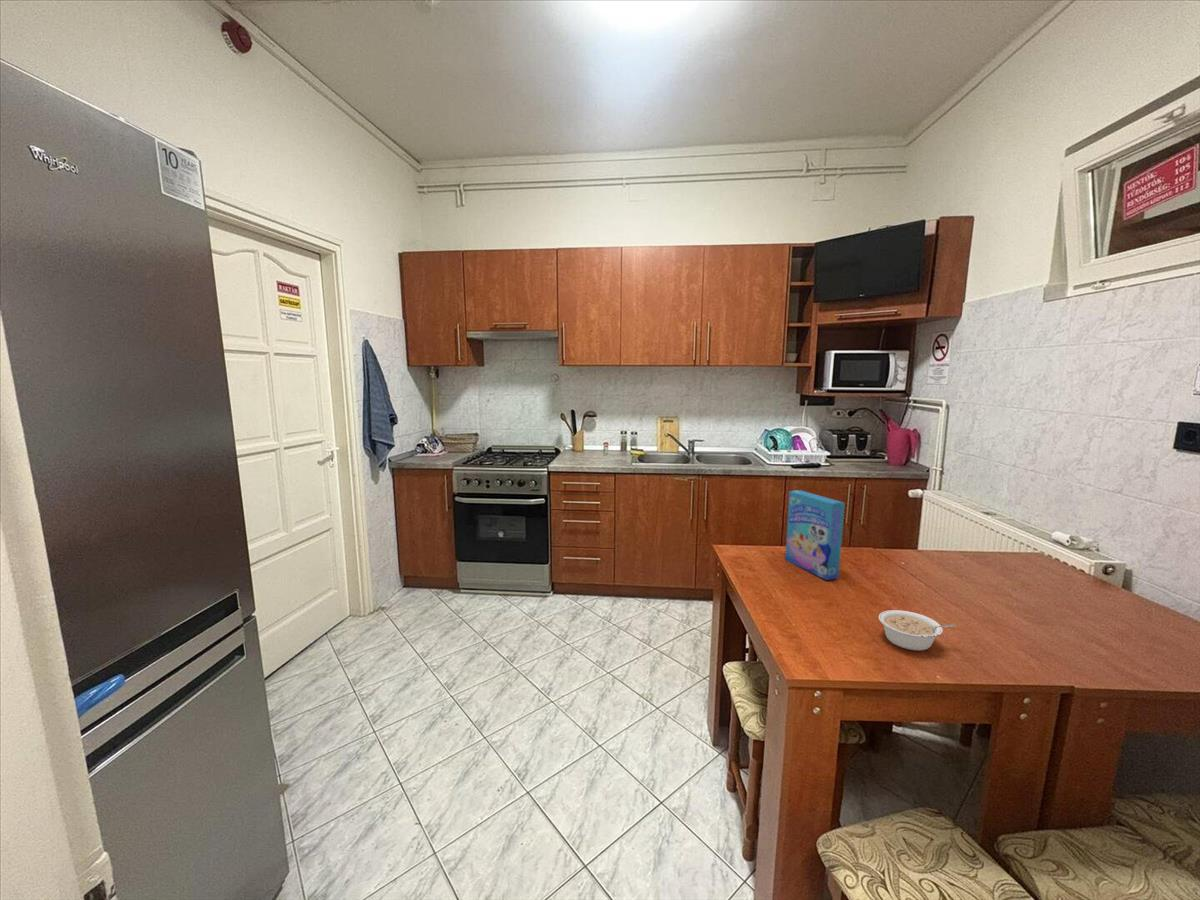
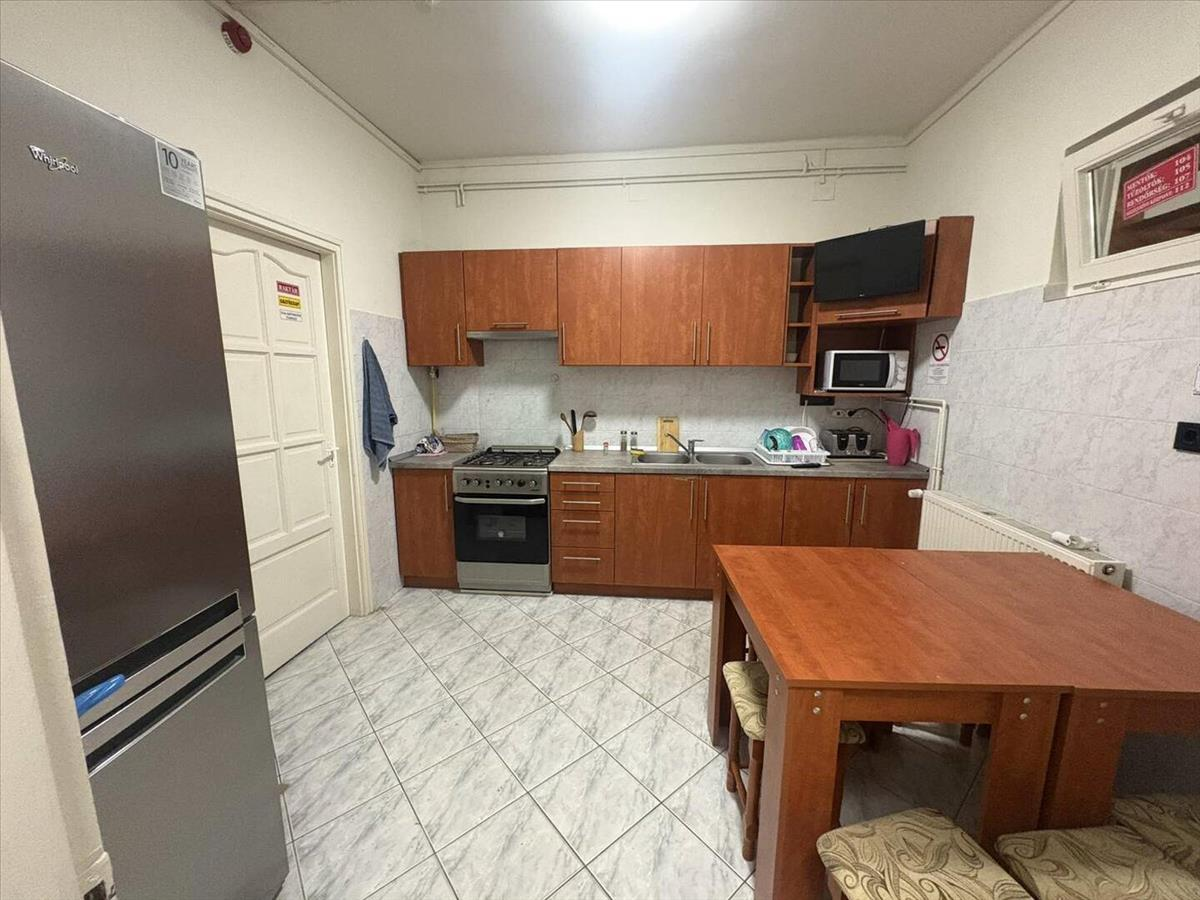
- cereal box (813, 532)
- legume (910, 629)
